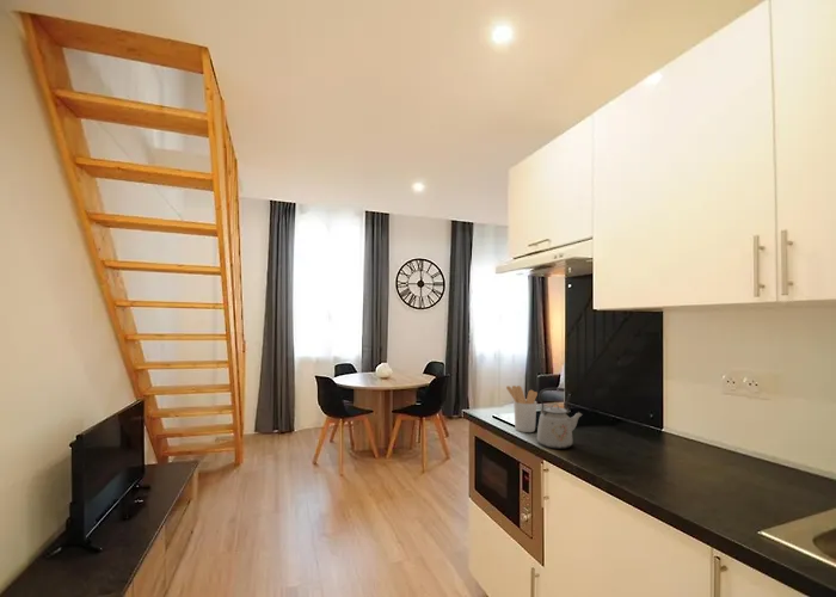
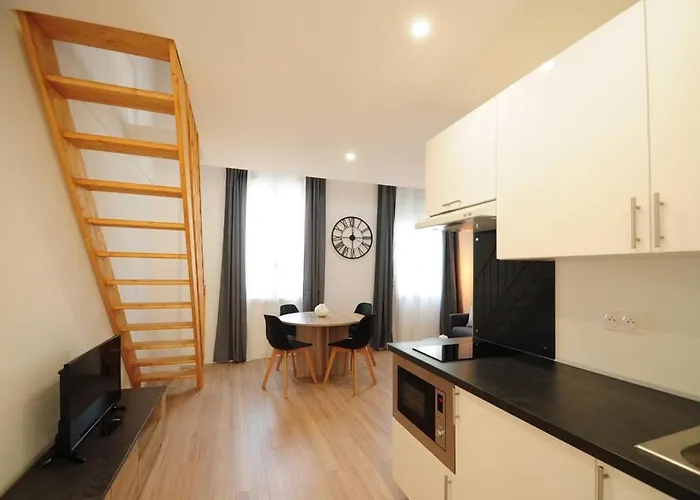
- kettle (560, 416)
- utensil holder (521, 407)
